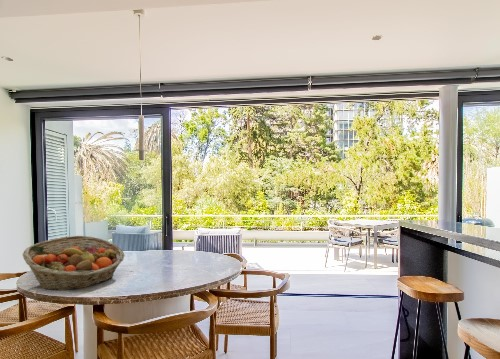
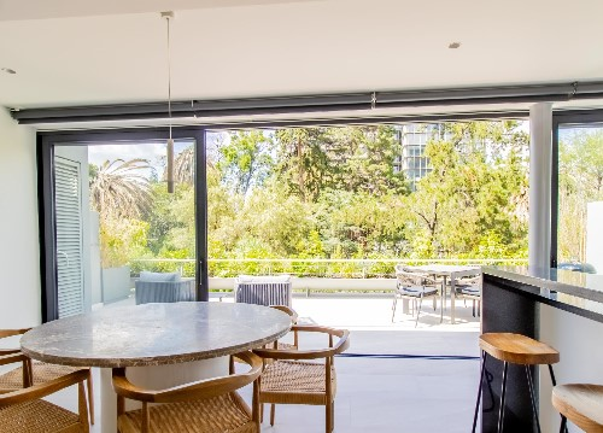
- fruit basket (77, 260)
